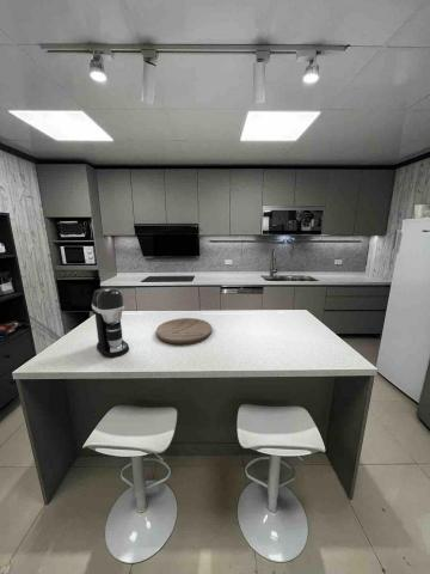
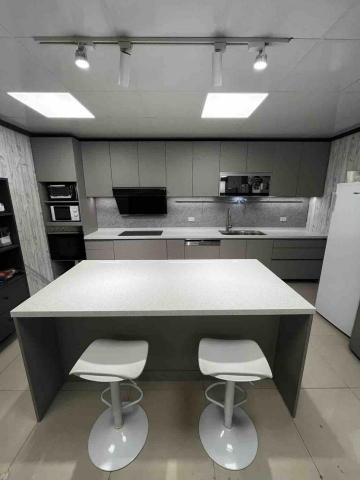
- coffee maker (109, 318)
- cutting board (184, 329)
